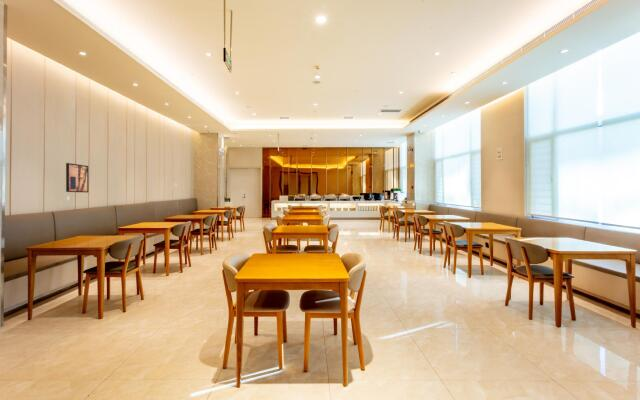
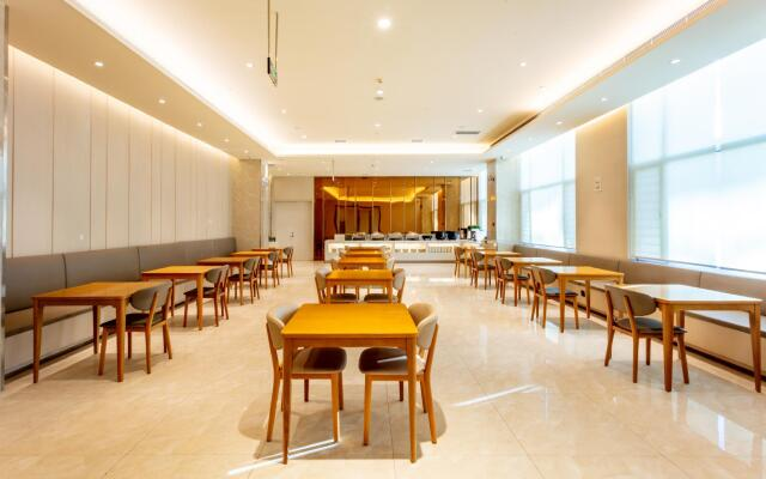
- wall art (77, 178)
